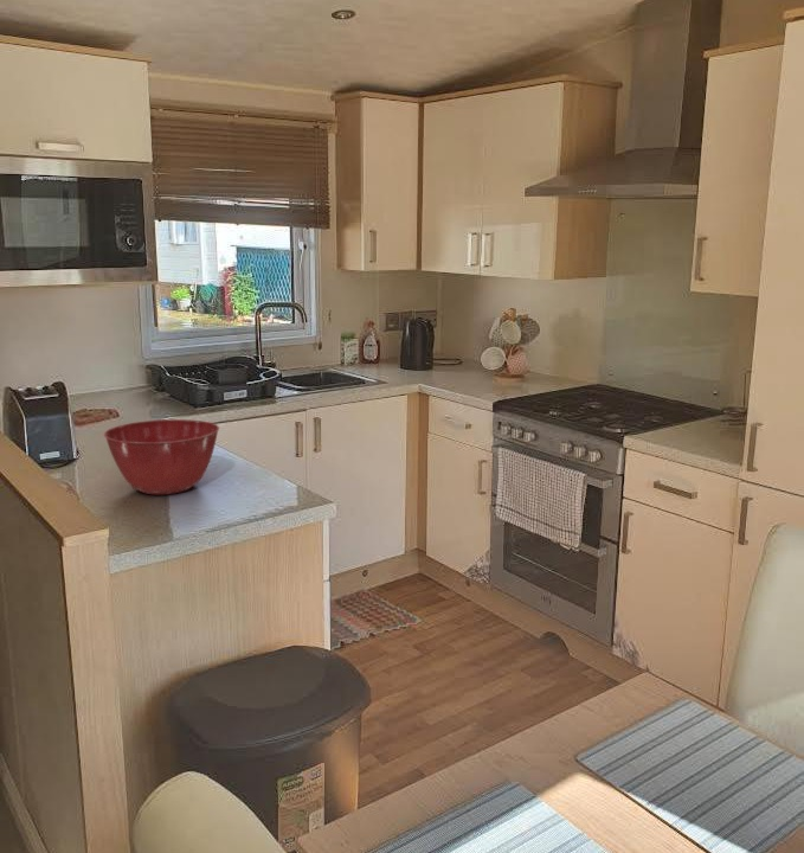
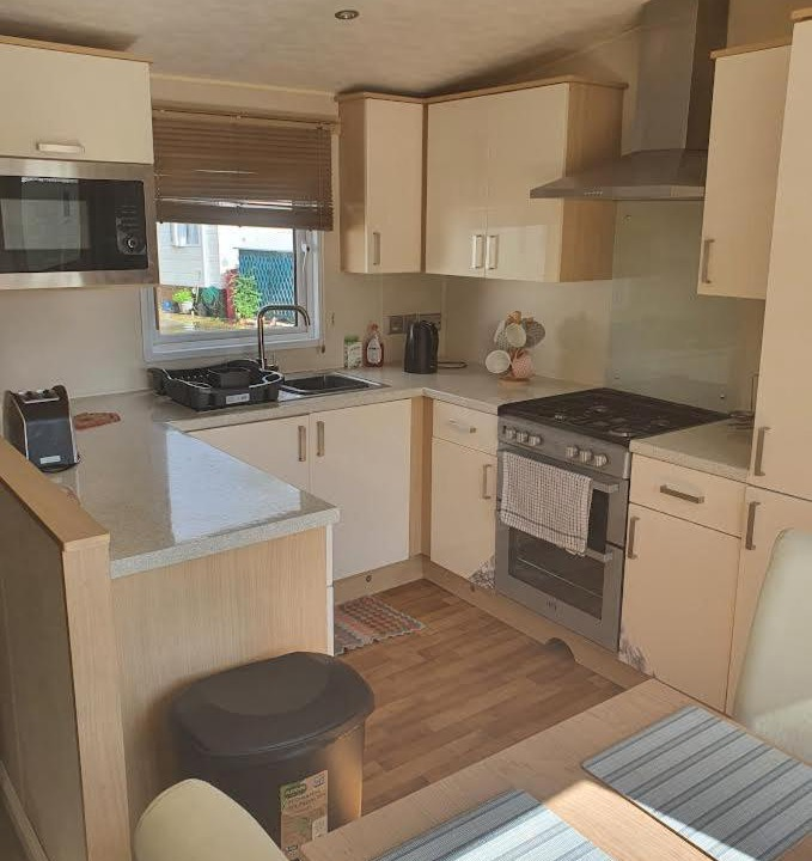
- mixing bowl (163, 458)
